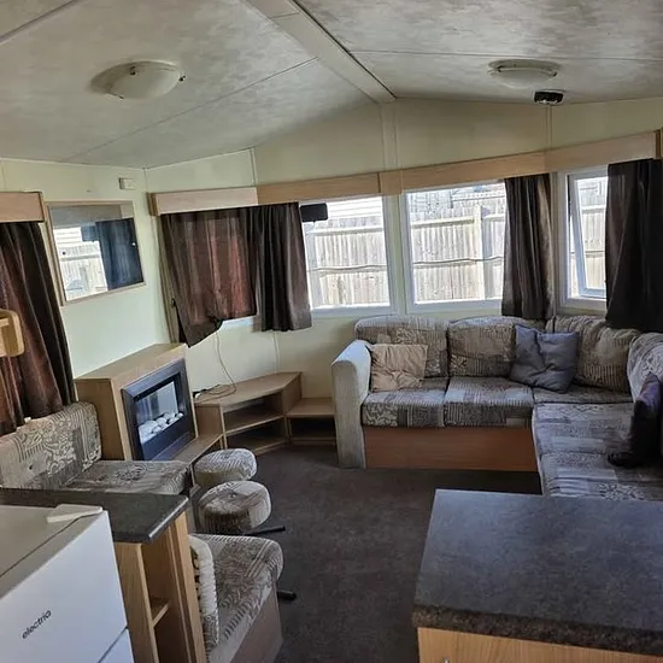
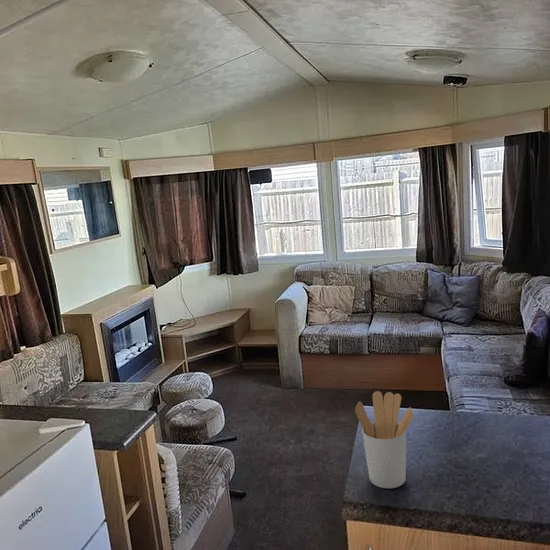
+ utensil holder (385, 436)
